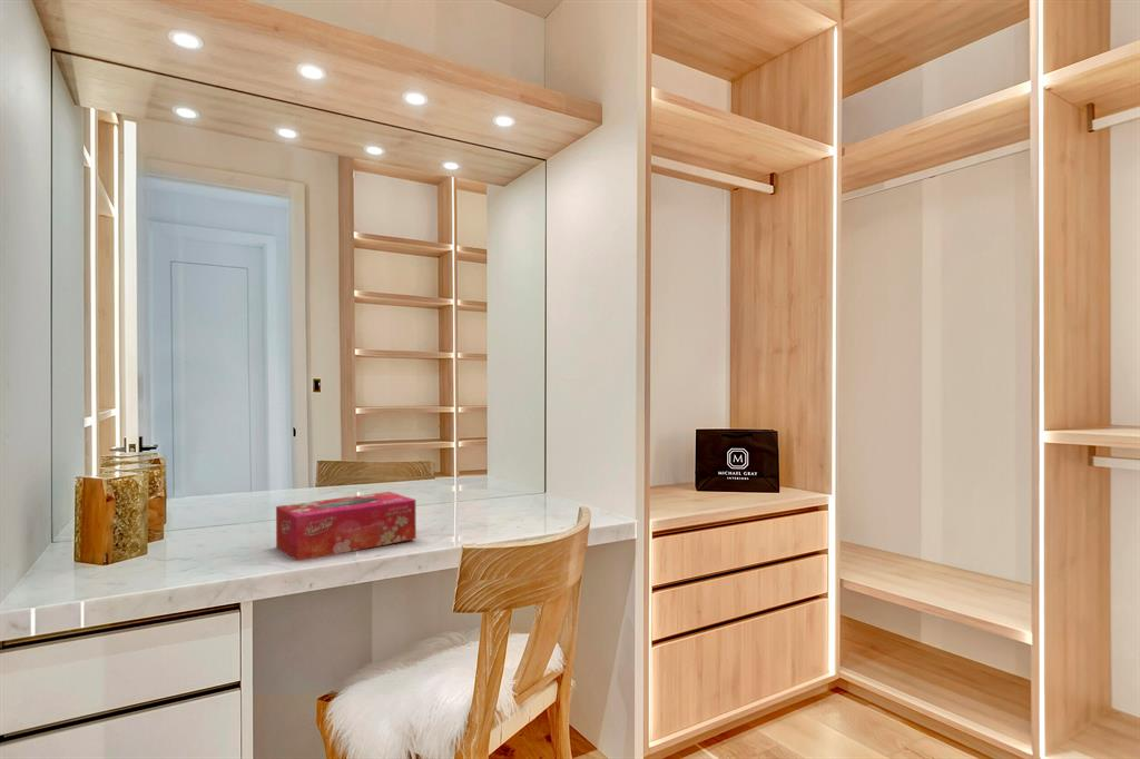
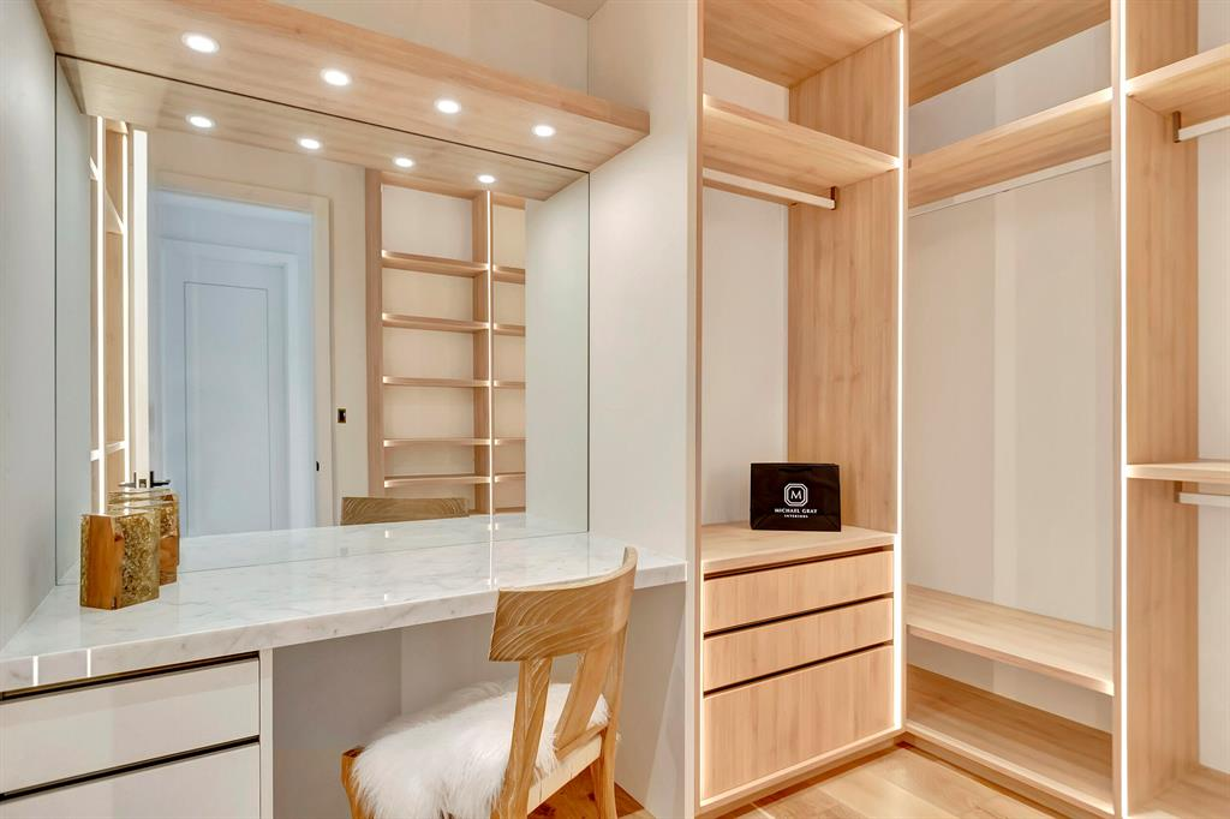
- tissue box (347, 523)
